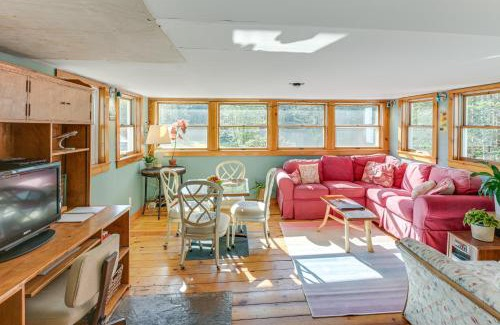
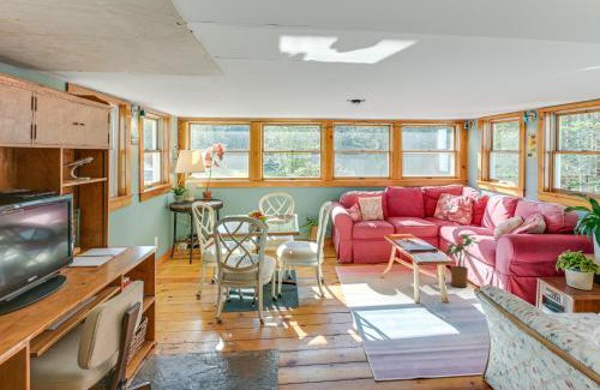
+ house plant (457, 259)
